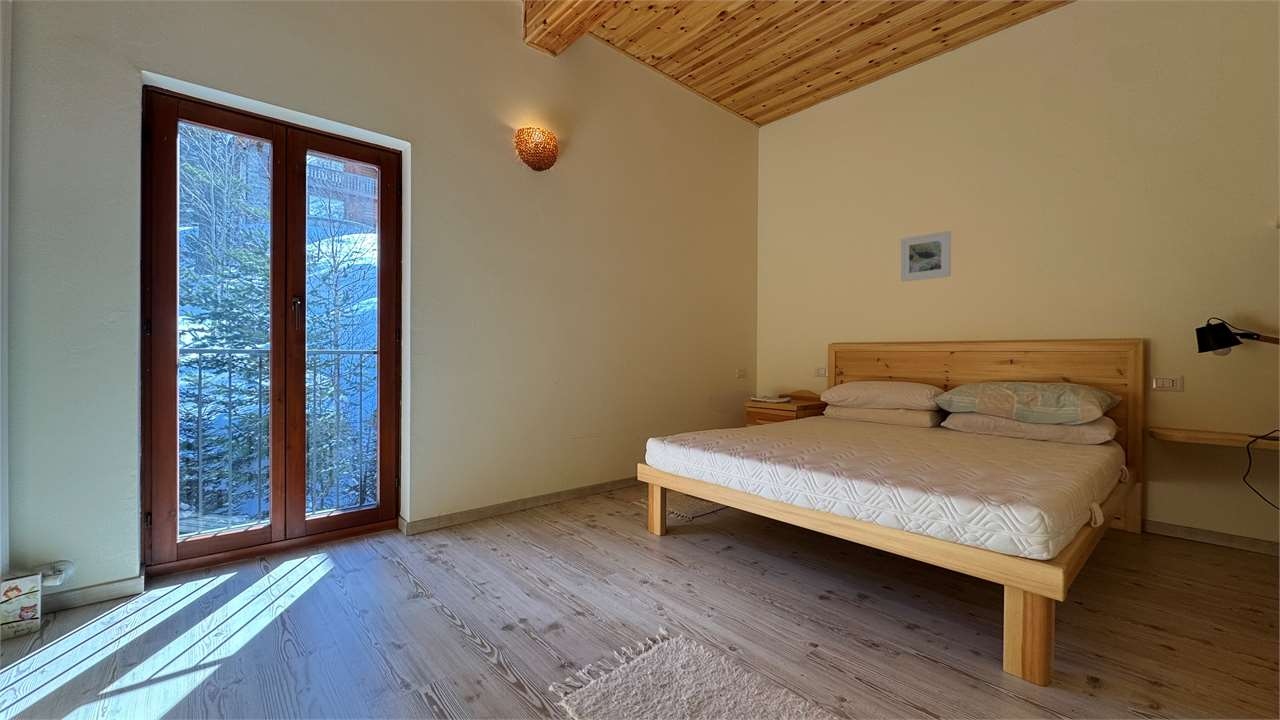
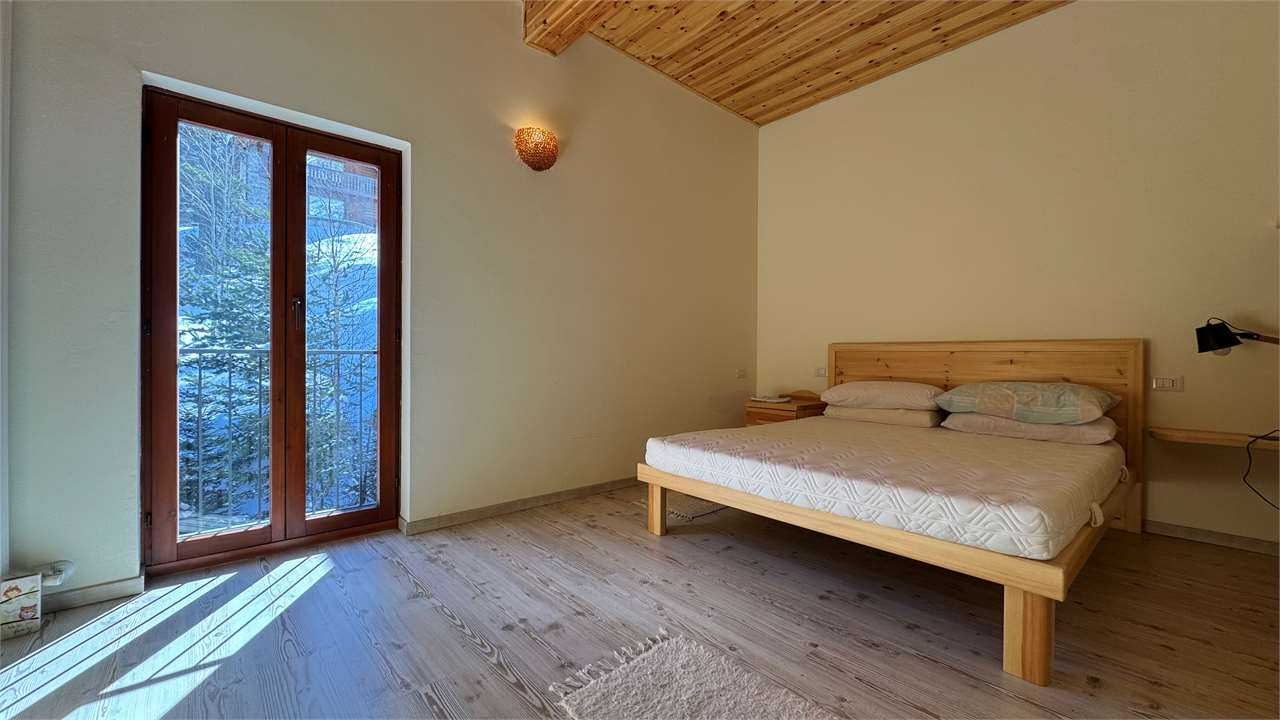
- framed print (925, 257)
